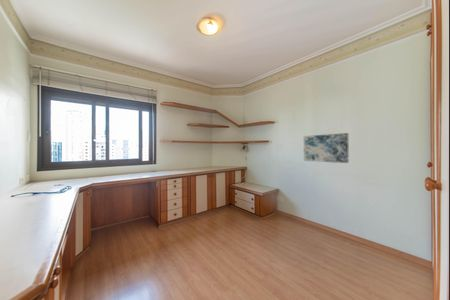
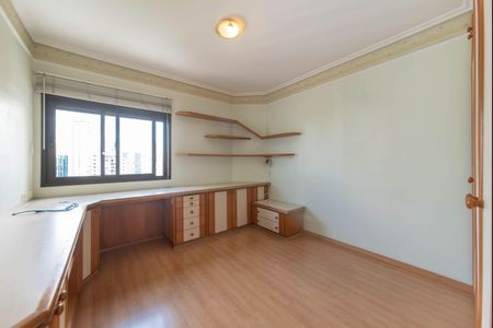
- wall art (324, 148)
